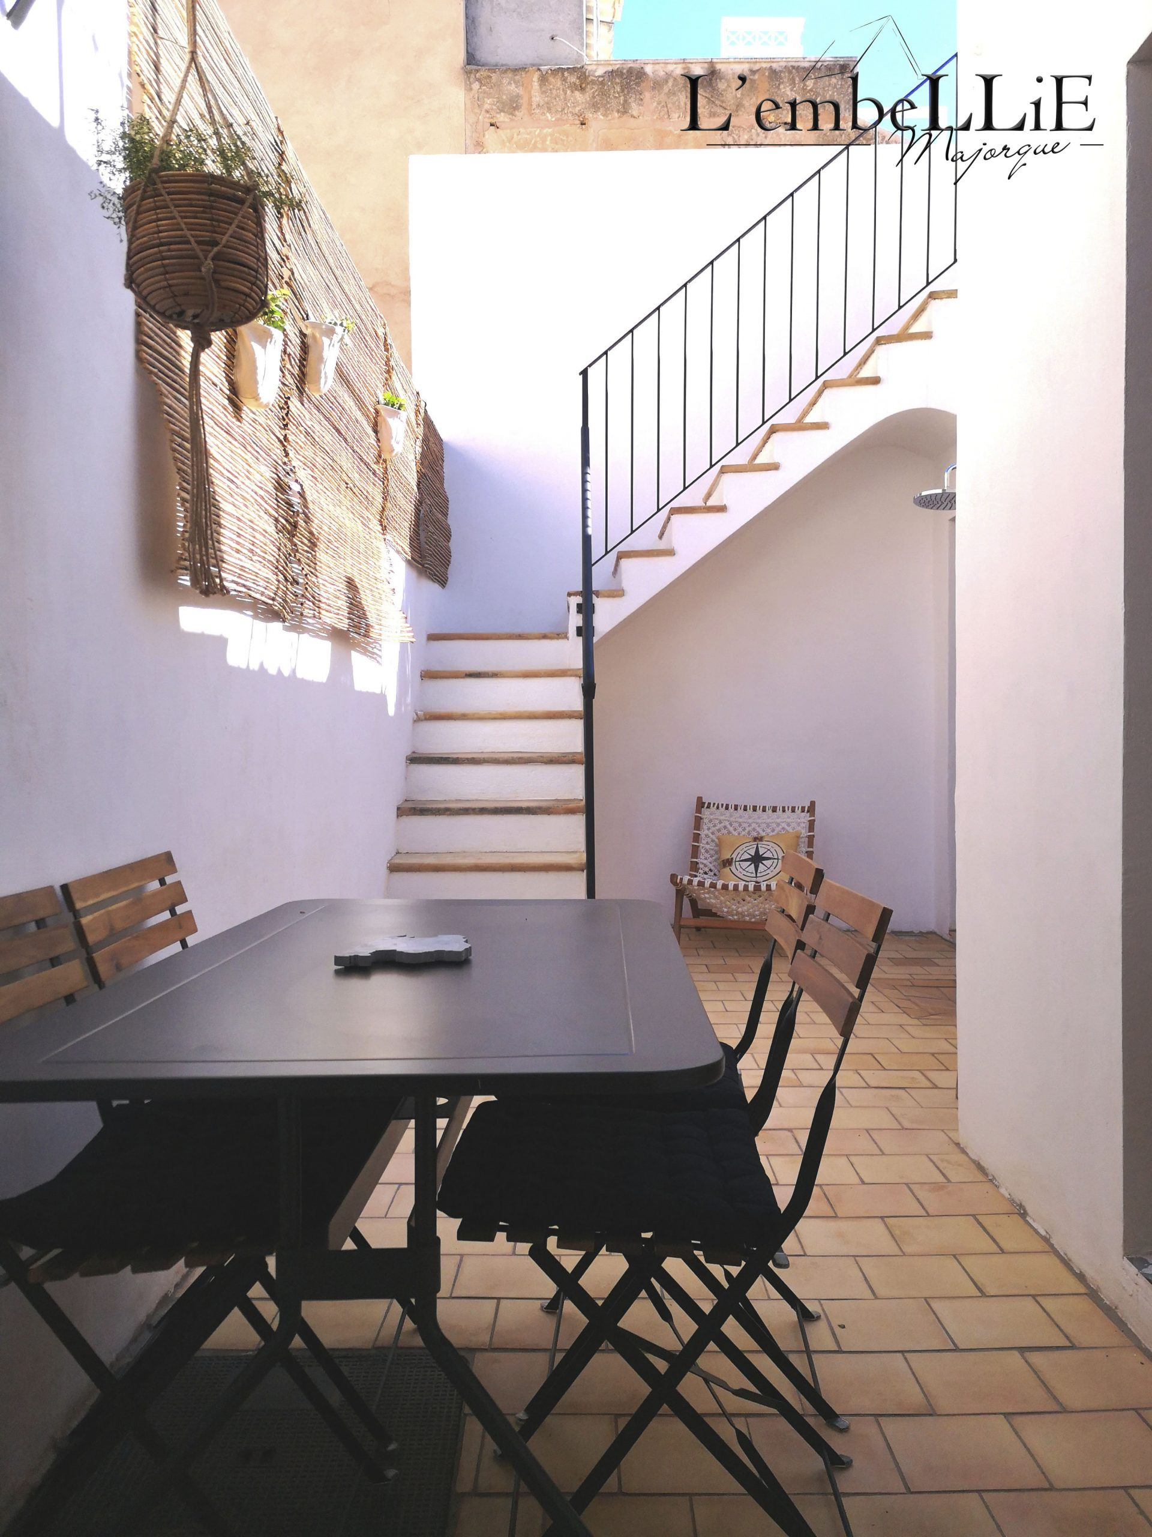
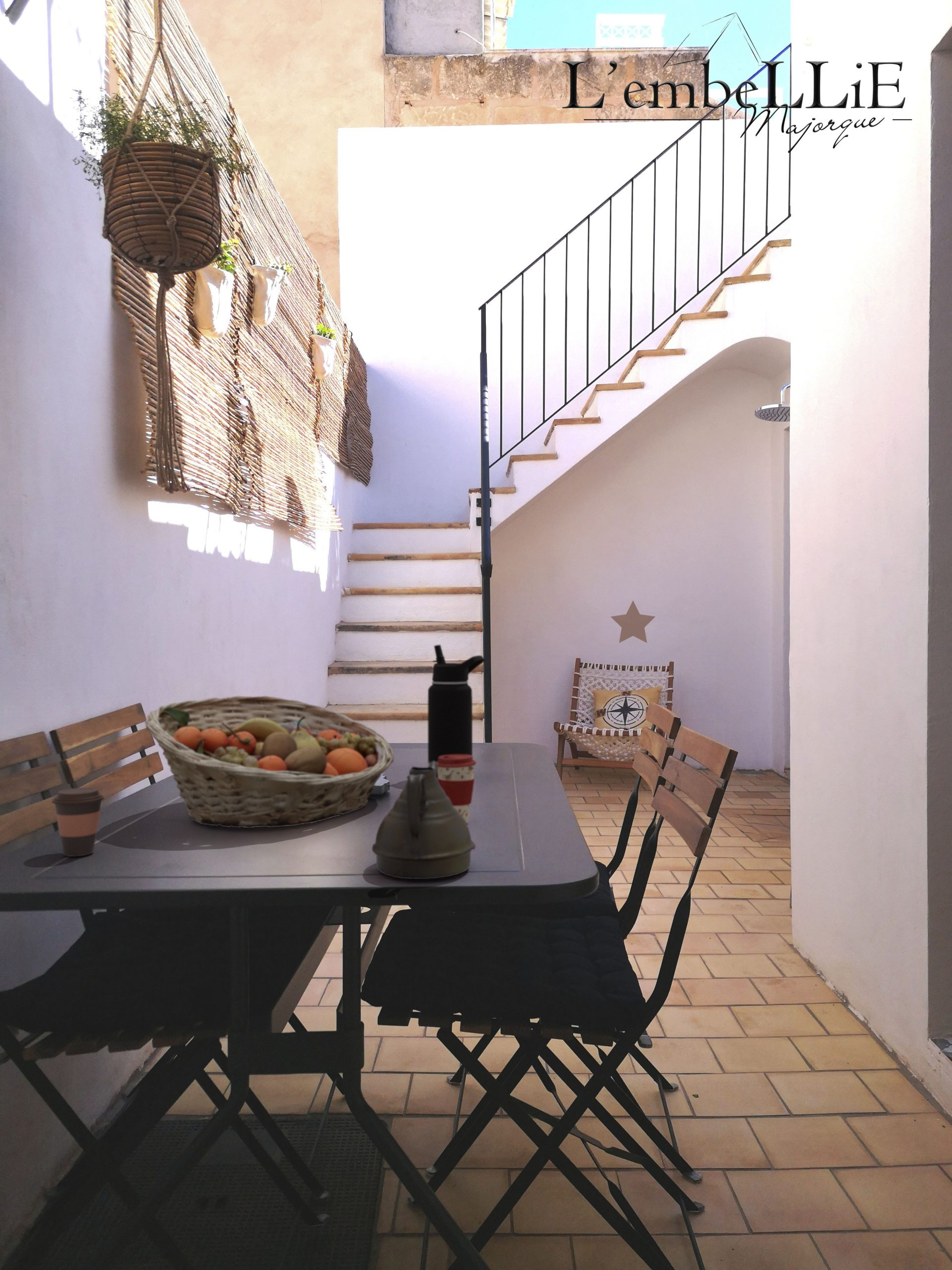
+ coffee cup (78, 822)
+ fruit basket (275, 755)
+ teapot (427, 813)
+ decorative star (633, 622)
+ water bottle (456, 711)
+ coffee cup (456, 789)
